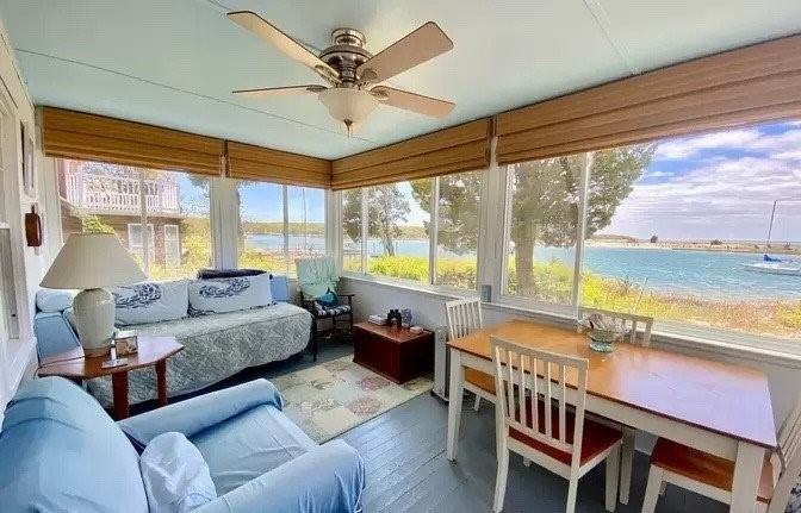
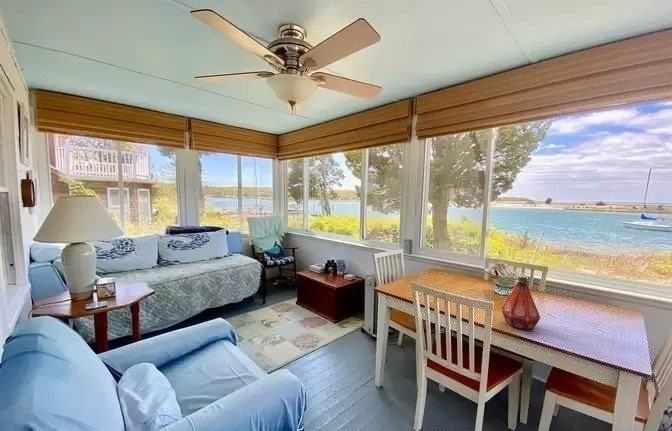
+ bottle (521, 301)
